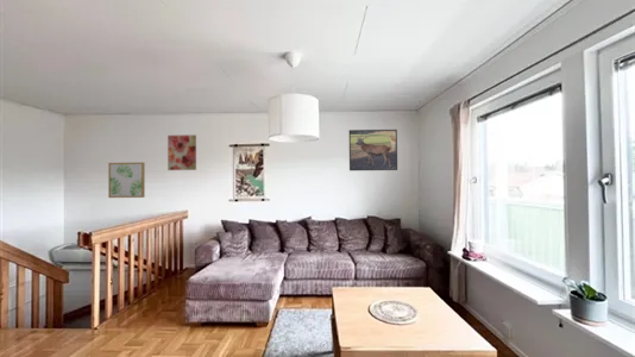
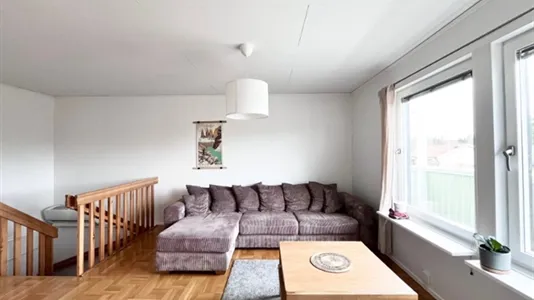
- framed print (372, 150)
- wall art (126, 180)
- wall art (182, 152)
